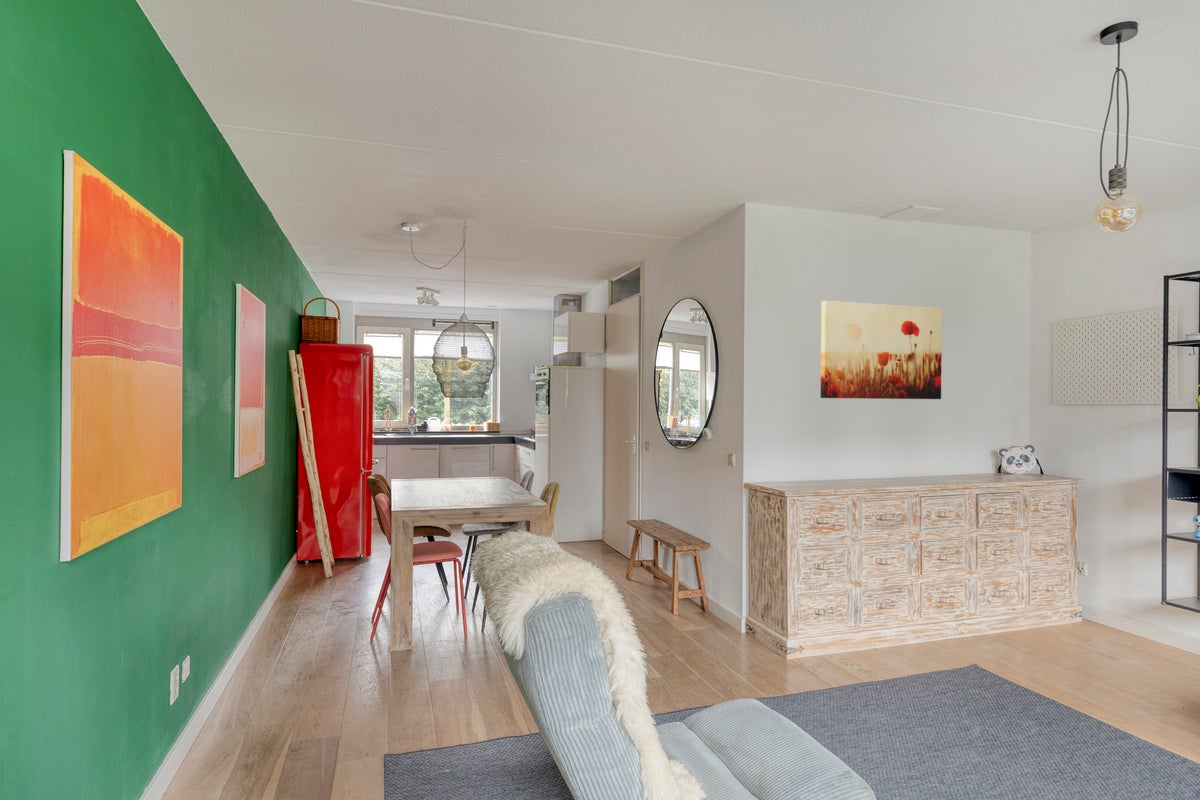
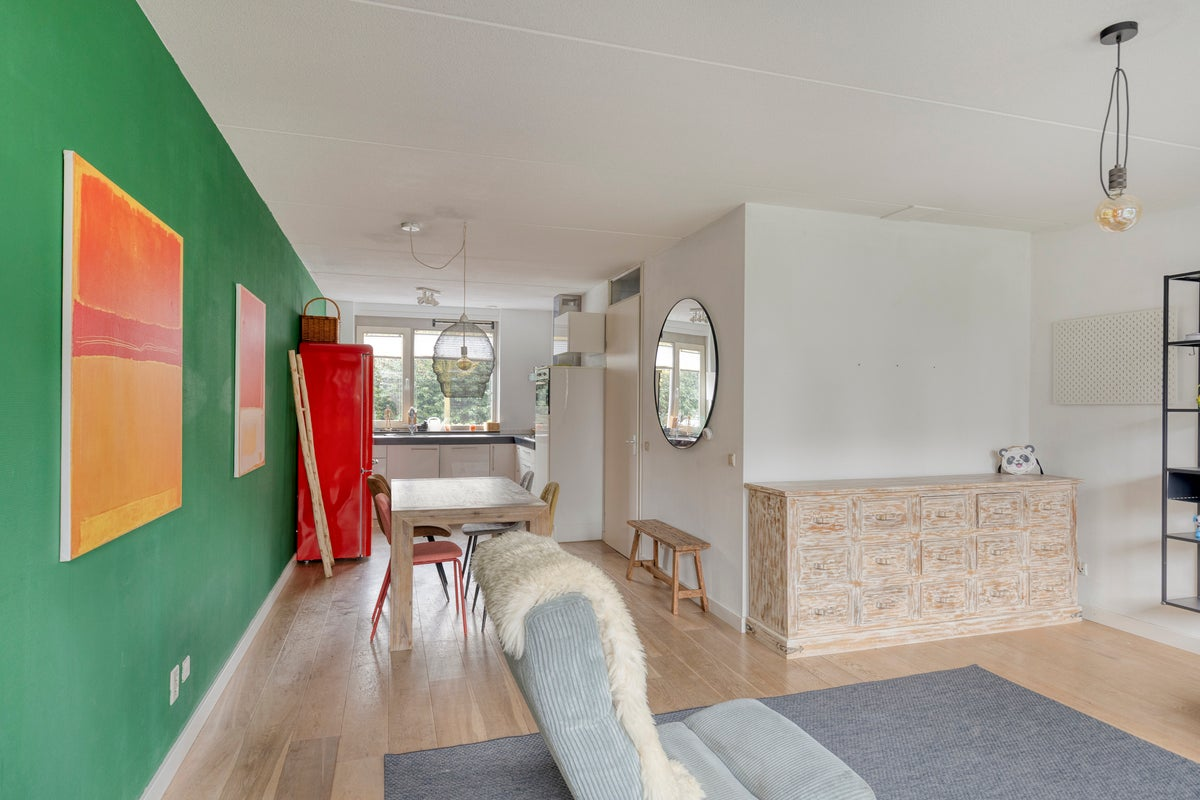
- wall art (883, 351)
